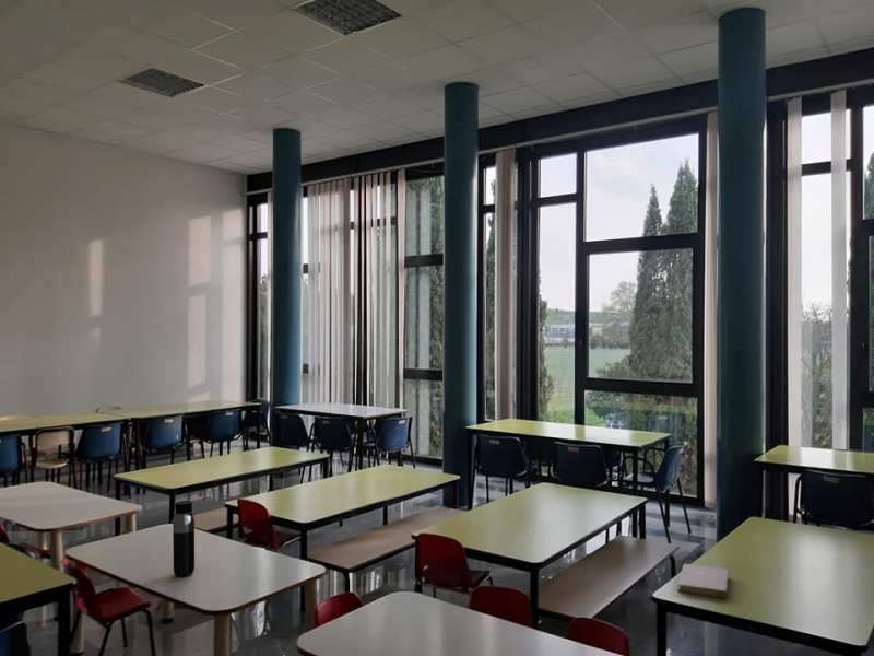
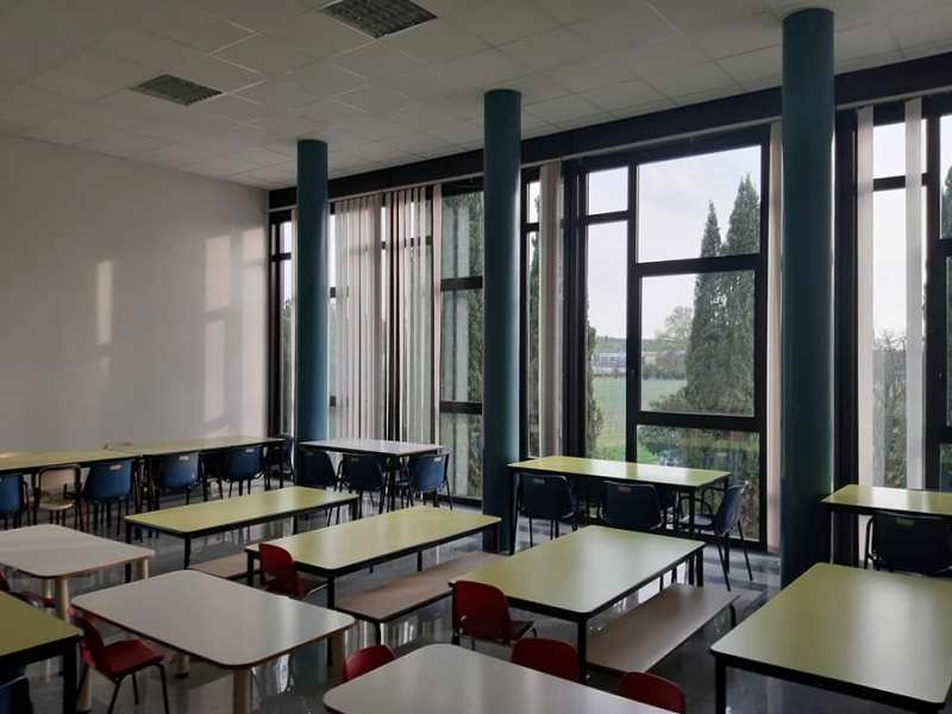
- notebook (704, 579)
- water bottle (184, 538)
